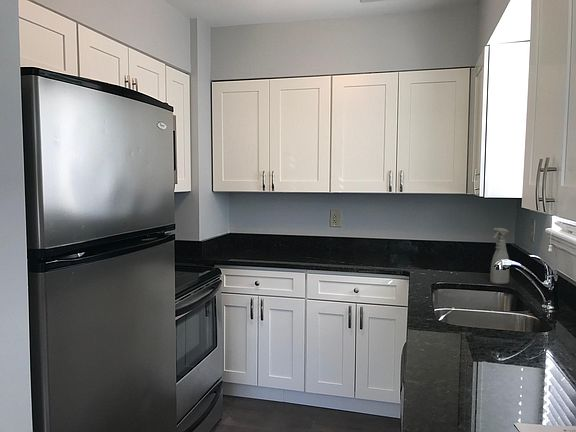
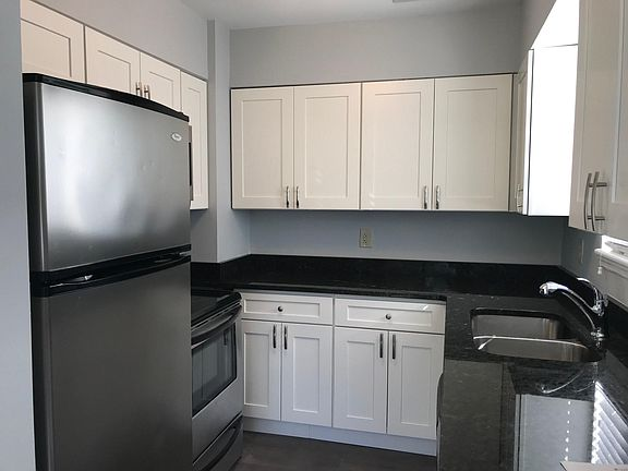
- spray bottle (500, 255)
